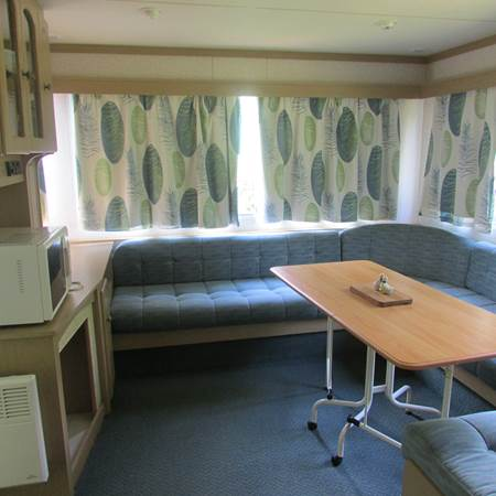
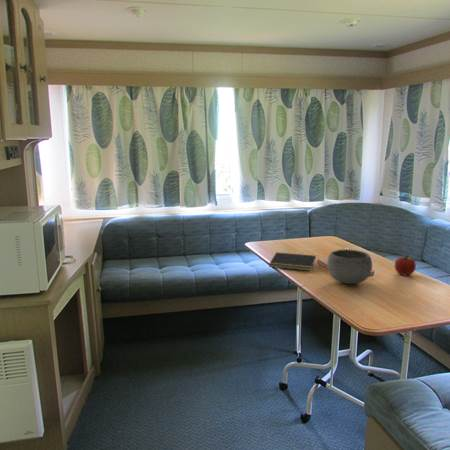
+ apple (405, 264)
+ notepad (292, 261)
+ bowl (349, 268)
